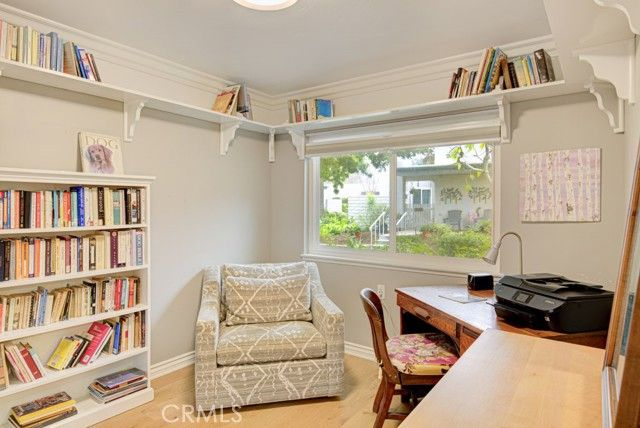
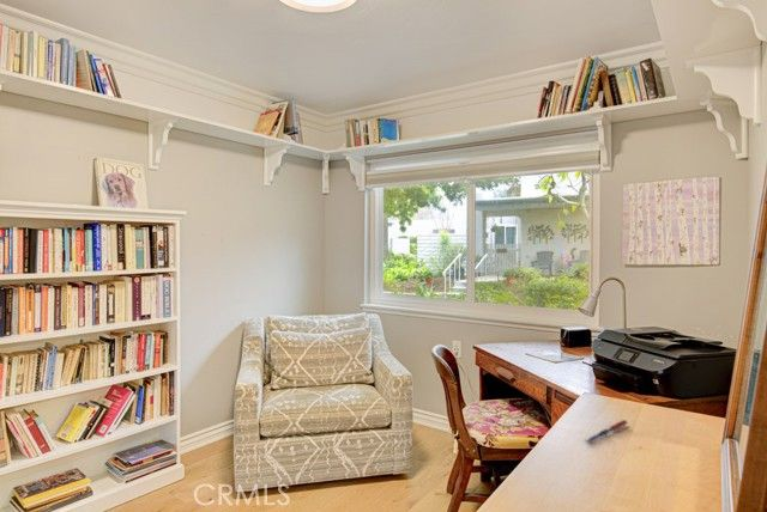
+ pen (606, 429)
